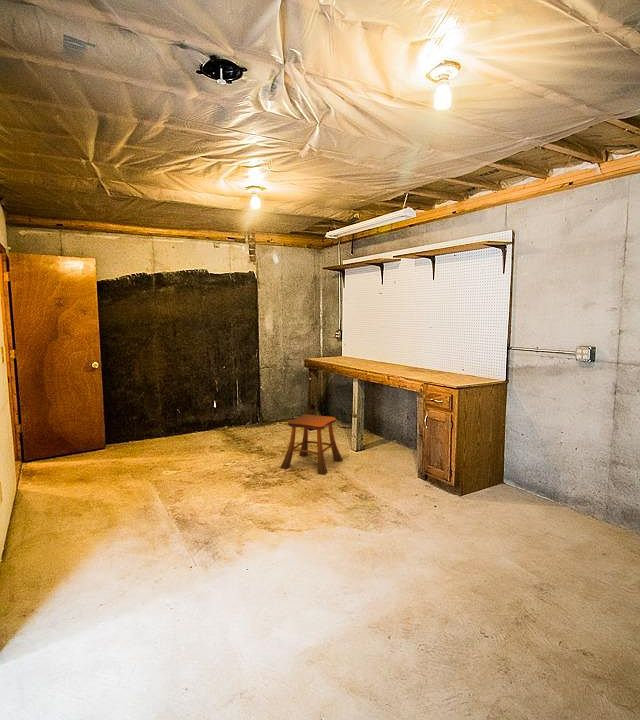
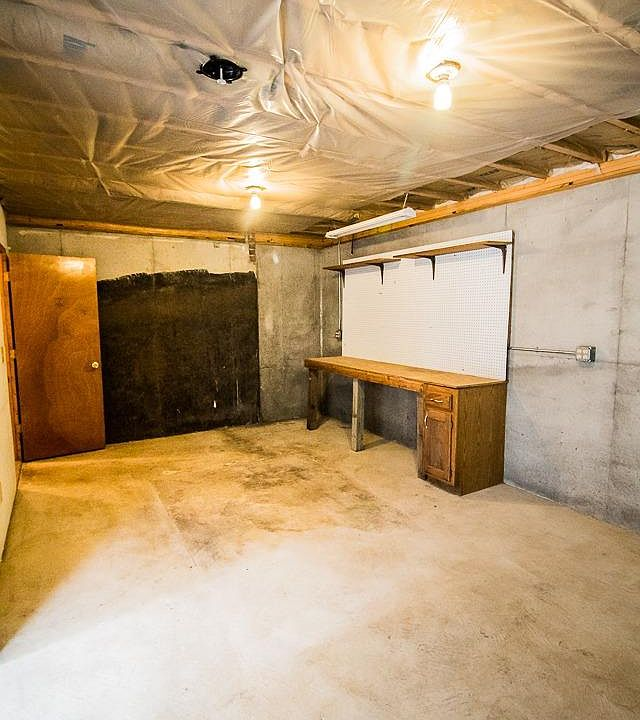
- stool (312, 441)
